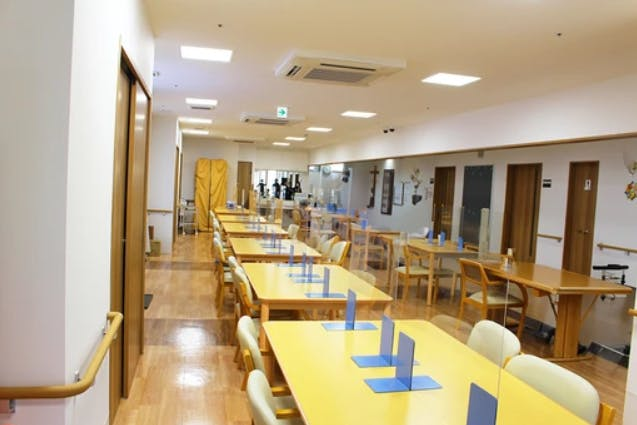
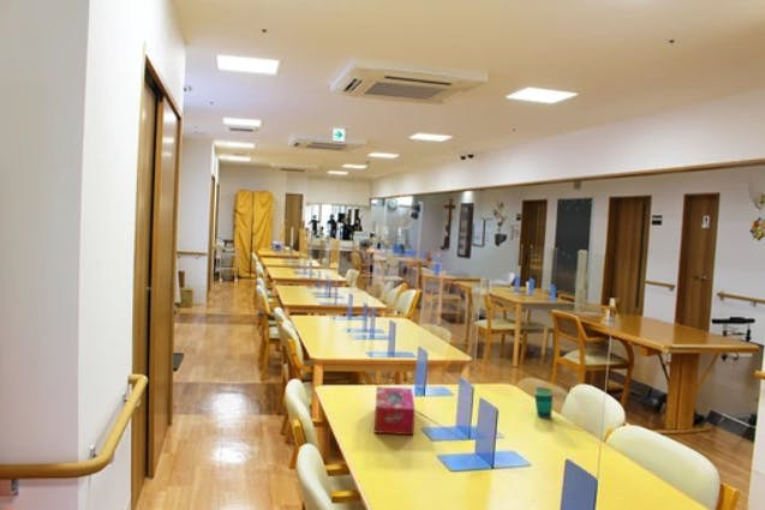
+ tissue box (394, 409)
+ cup (543, 402)
